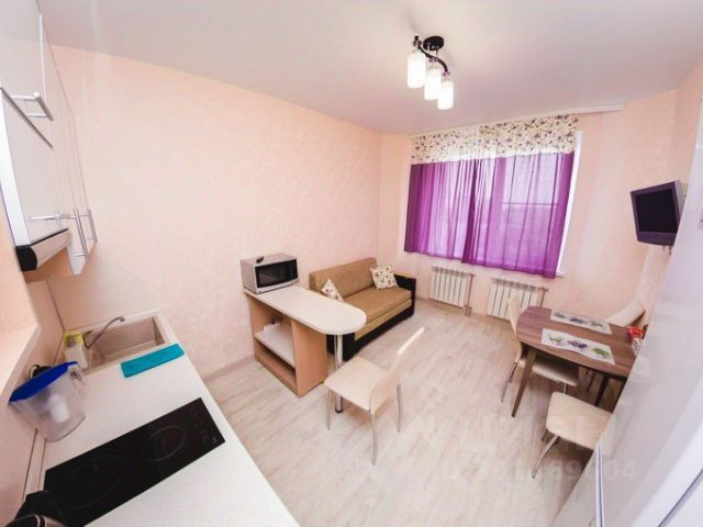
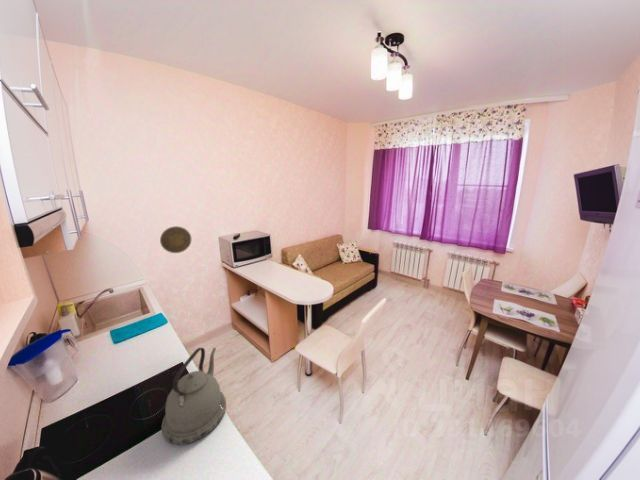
+ decorative plate (176, 240)
+ kettle (193, 385)
